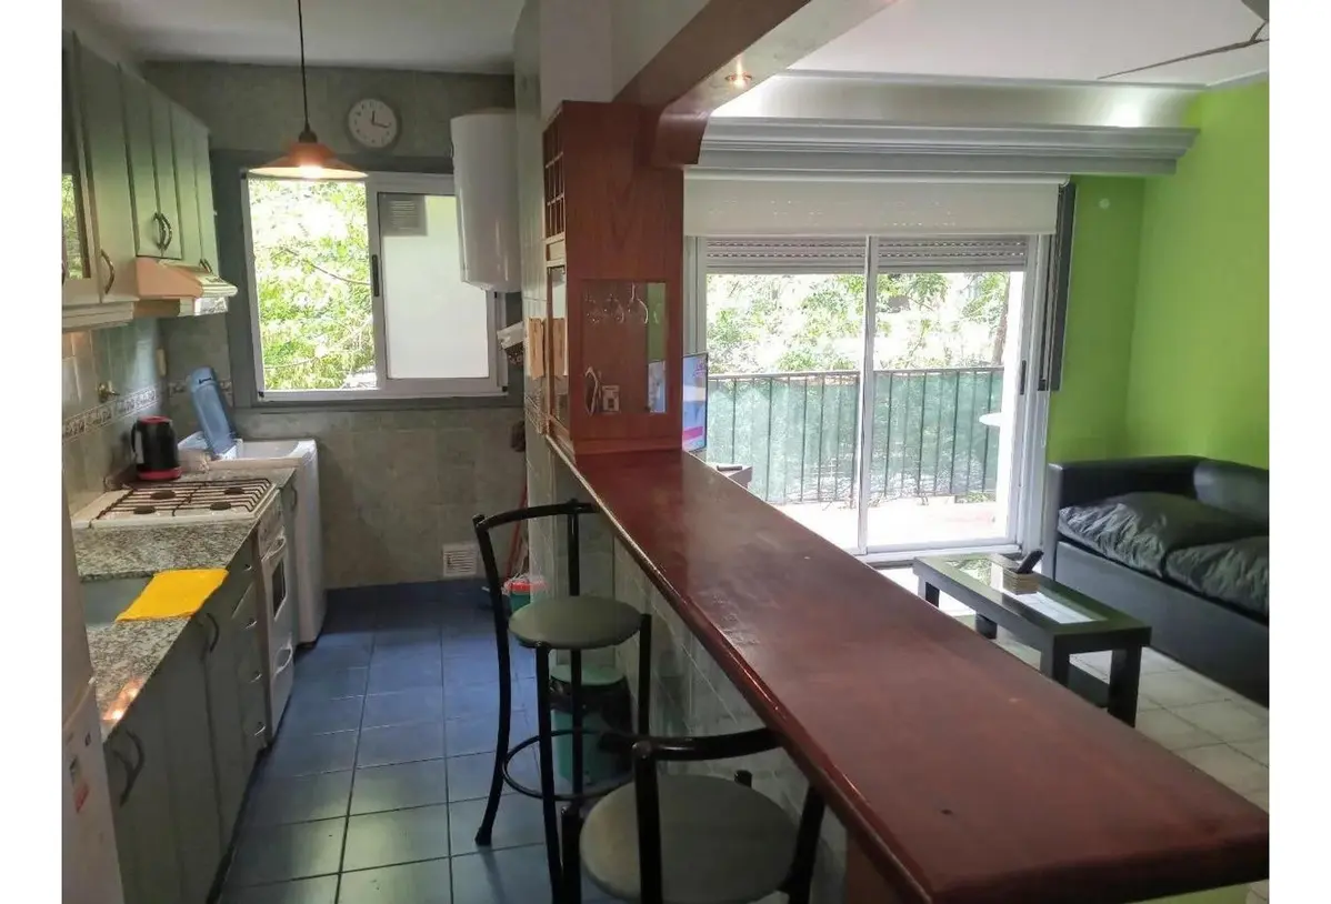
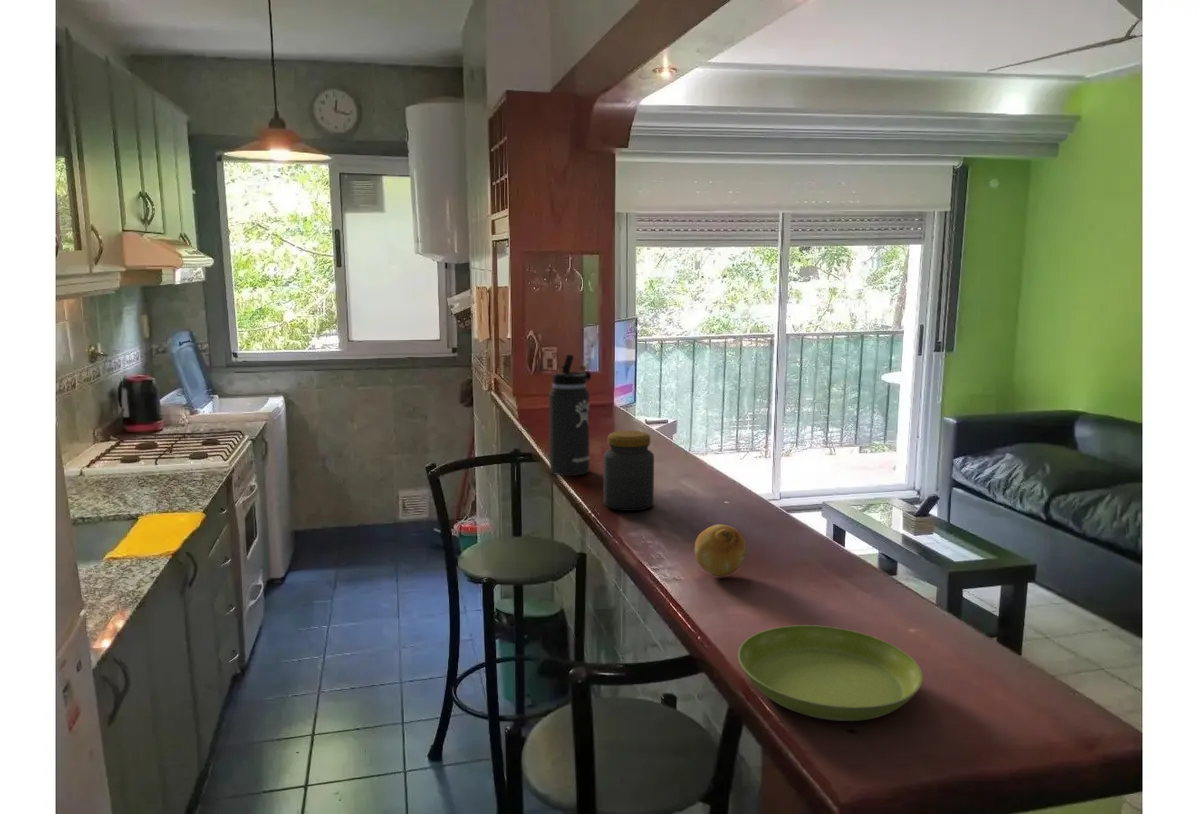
+ thermos bottle (572, 413)
+ fruit (720, 549)
+ saucer (827, 673)
+ jar (628, 469)
